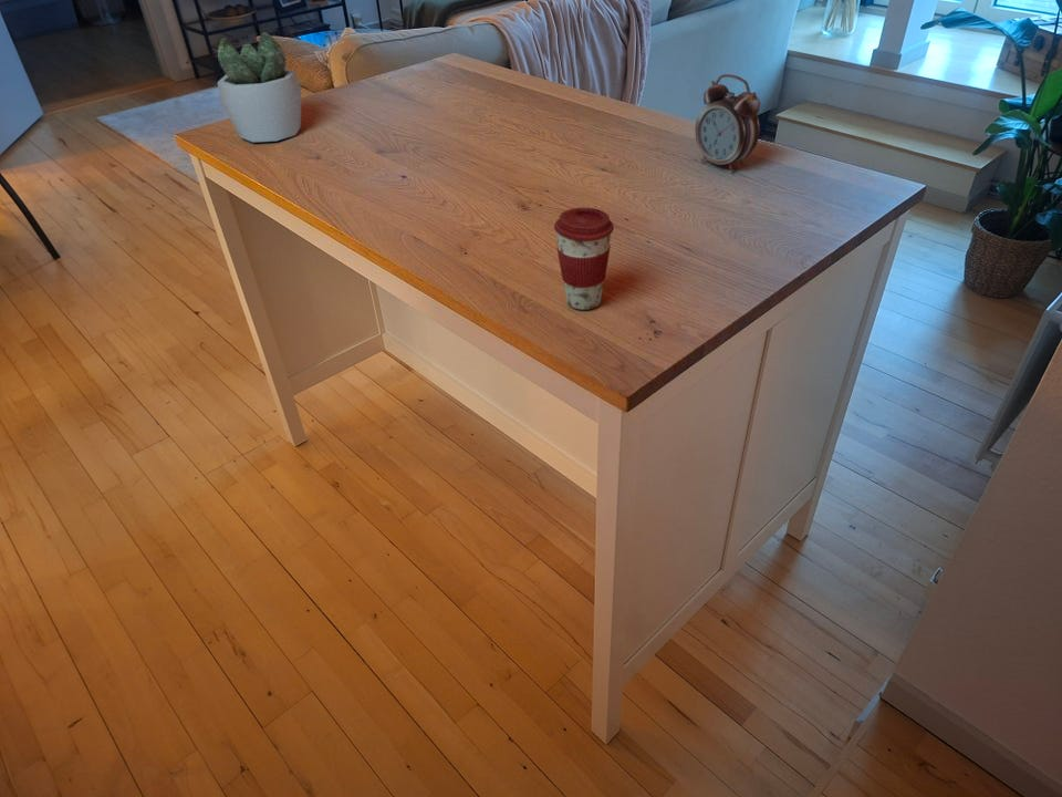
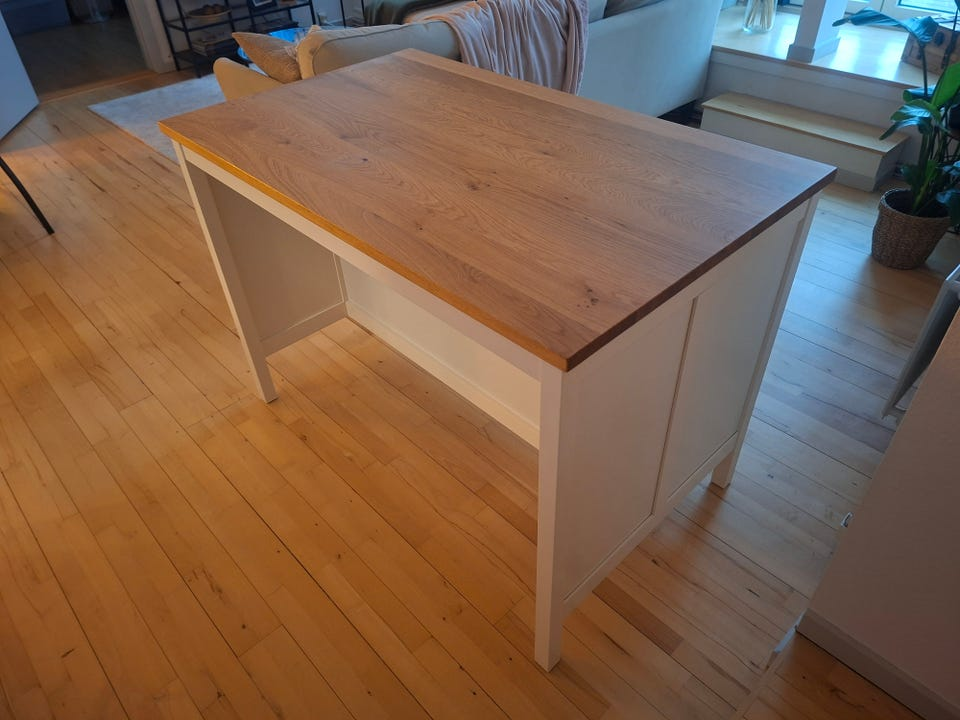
- coffee cup (583, 260)
- alarm clock (728, 122)
- succulent plant (259, 87)
